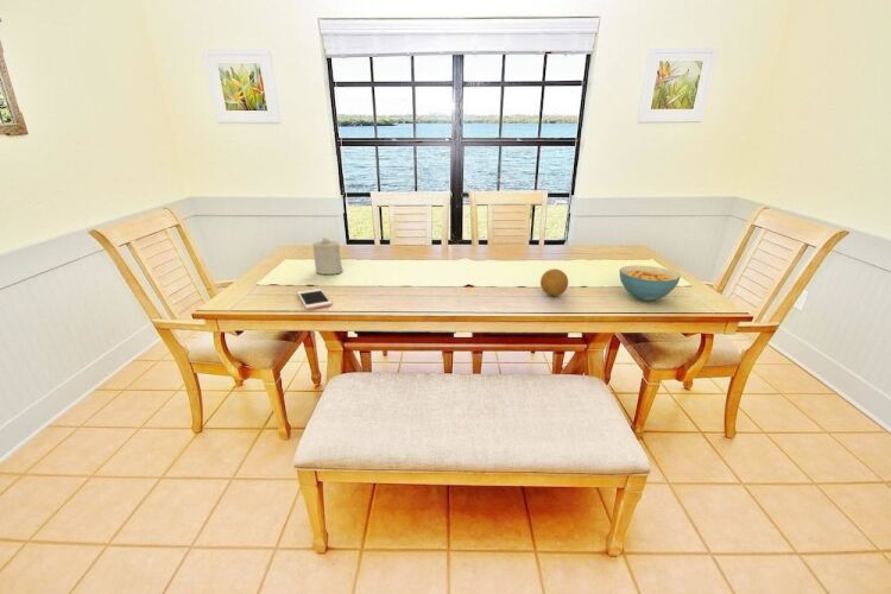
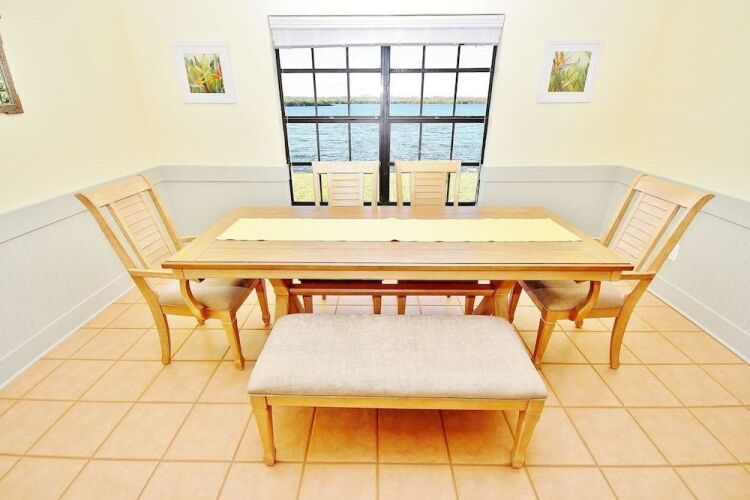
- cell phone (314, 298)
- fruit (554, 282)
- candle (328, 254)
- cereal bowl (646, 285)
